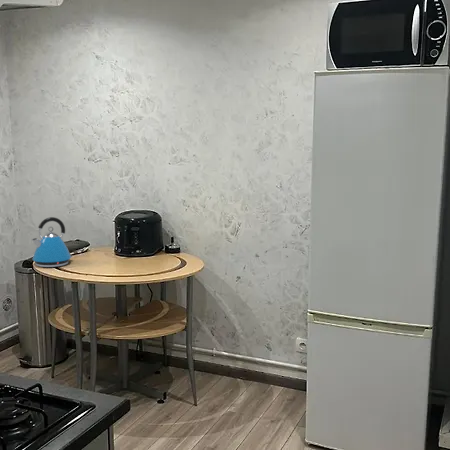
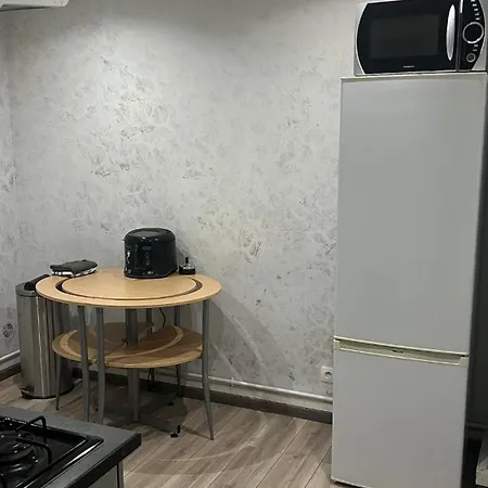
- kettle (52, 240)
